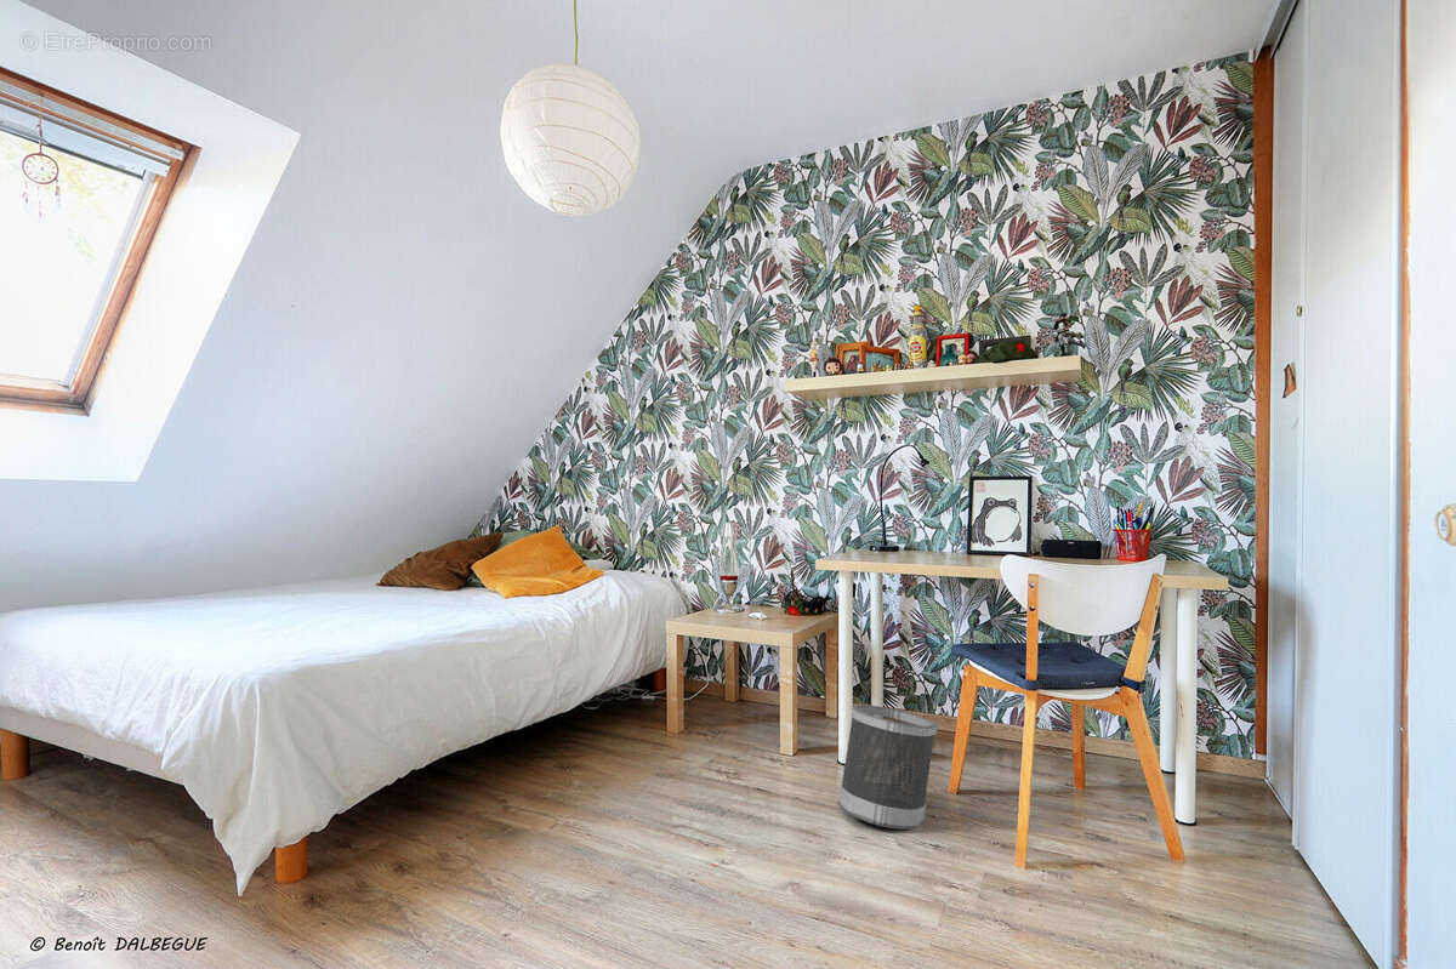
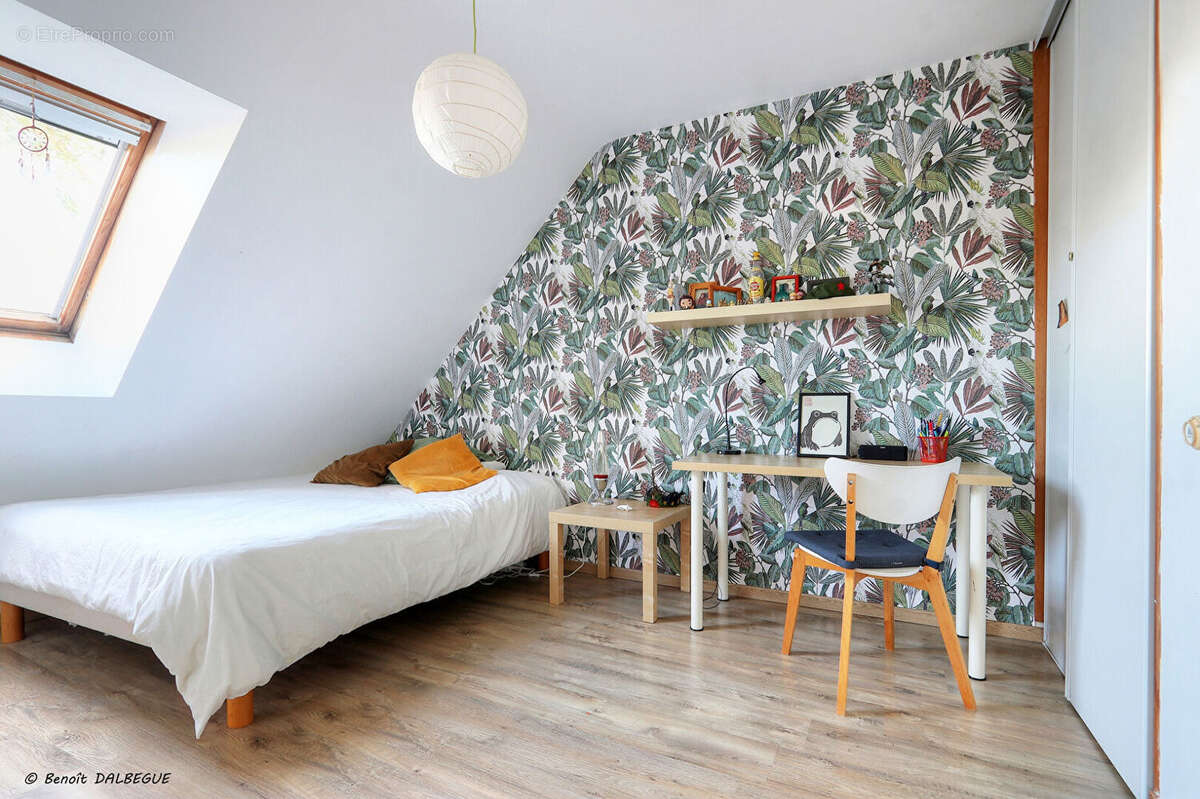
- wastebasket (887, 763)
